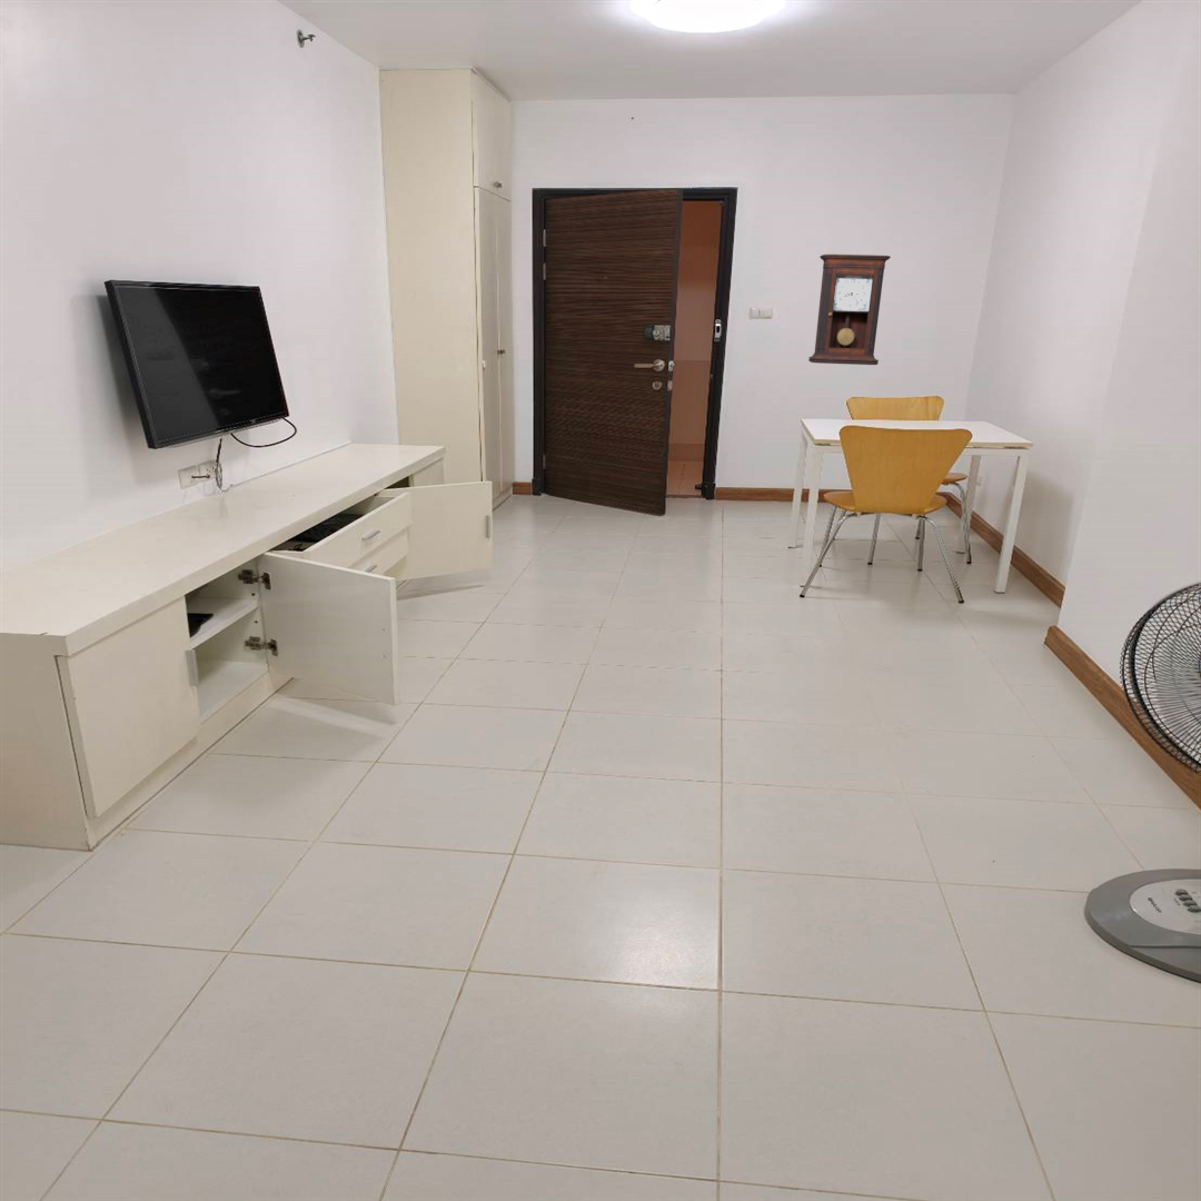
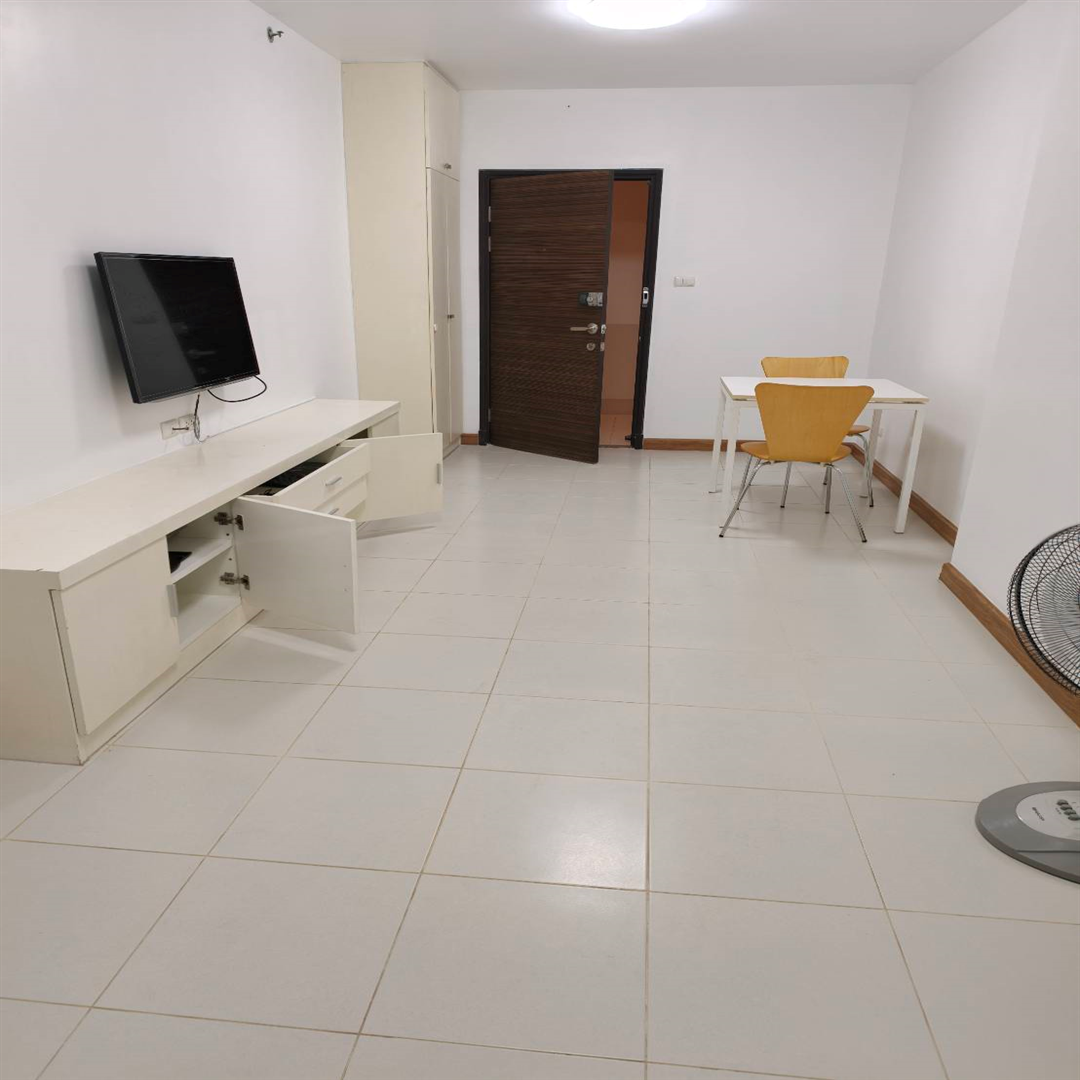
- pendulum clock (848, 310)
